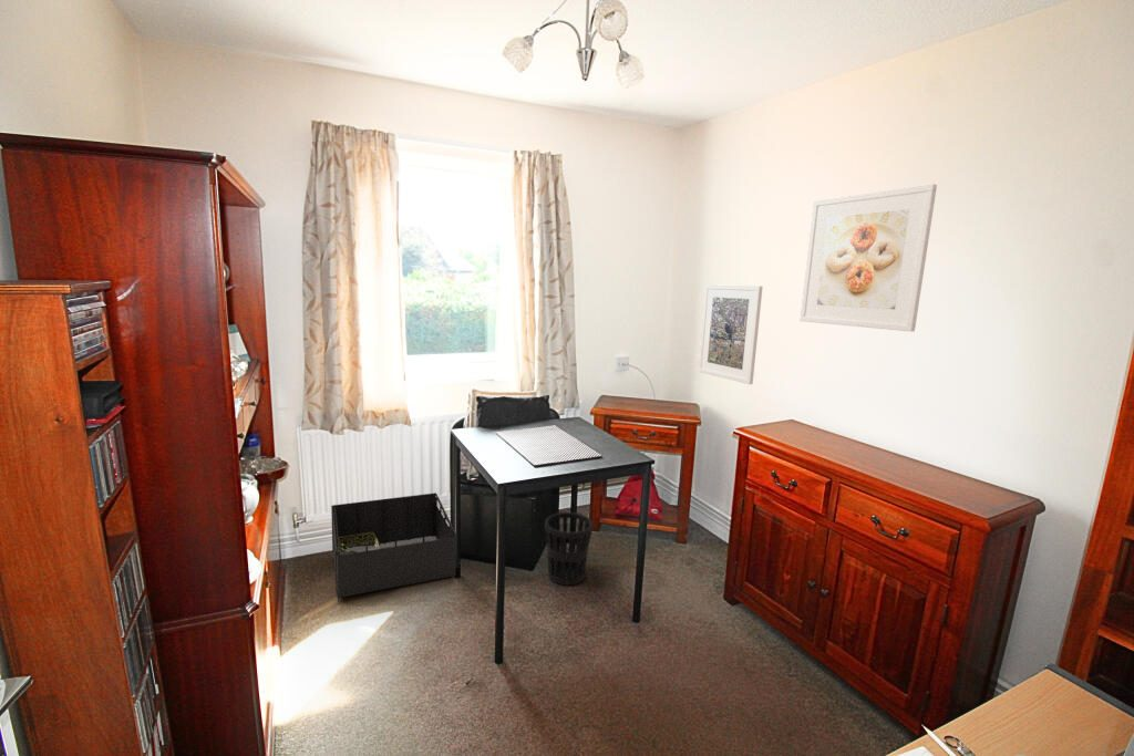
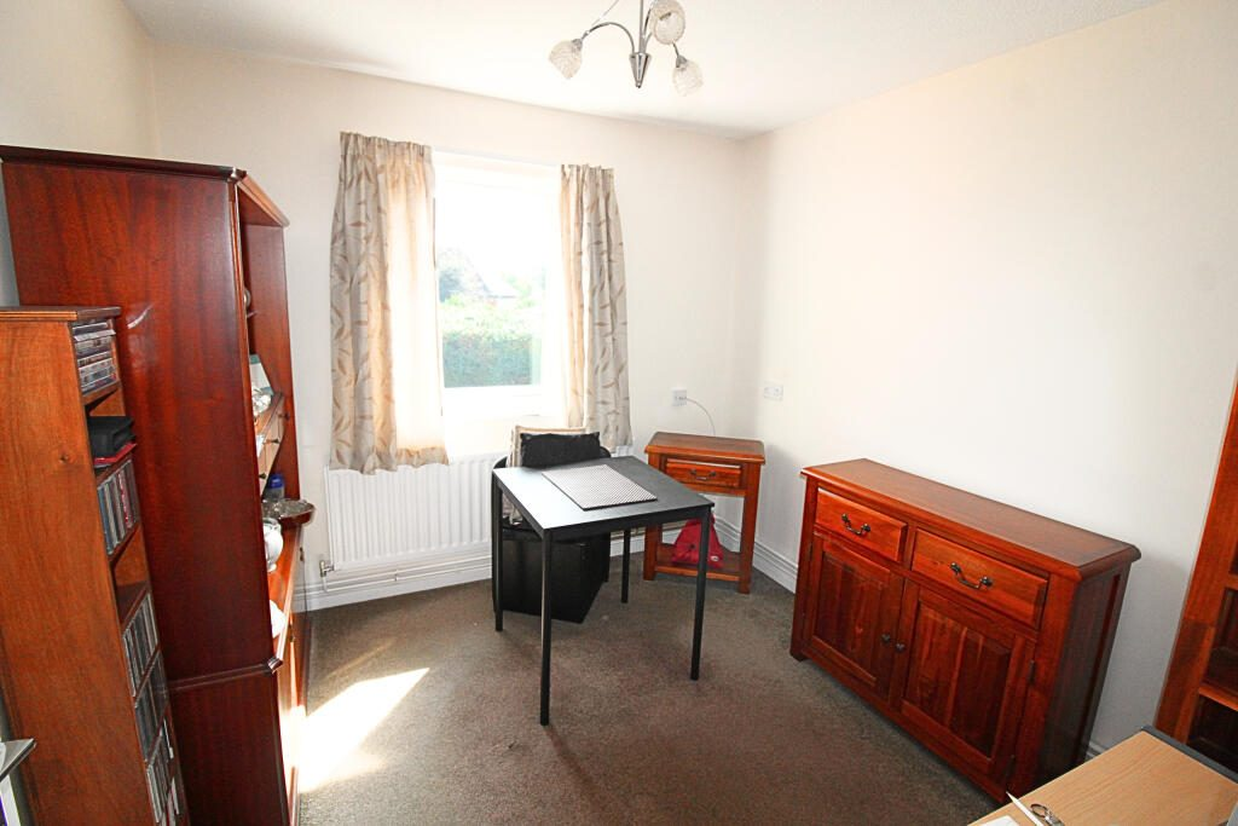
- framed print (859, 260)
- storage bin (392, 540)
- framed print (728, 332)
- wastebasket (566, 548)
